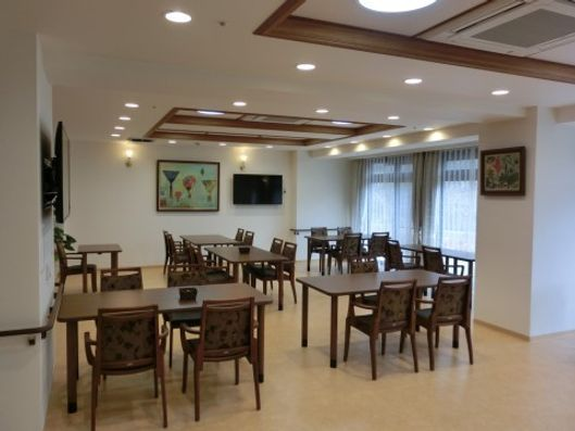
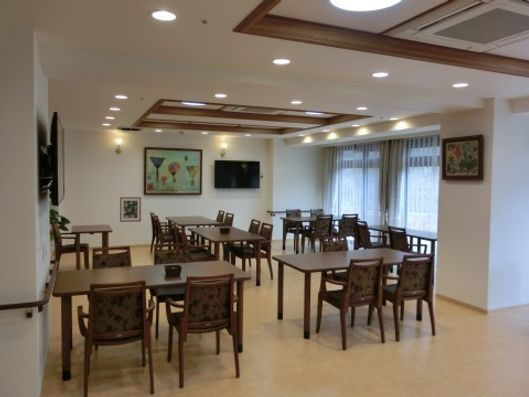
+ wall art (130, 209)
